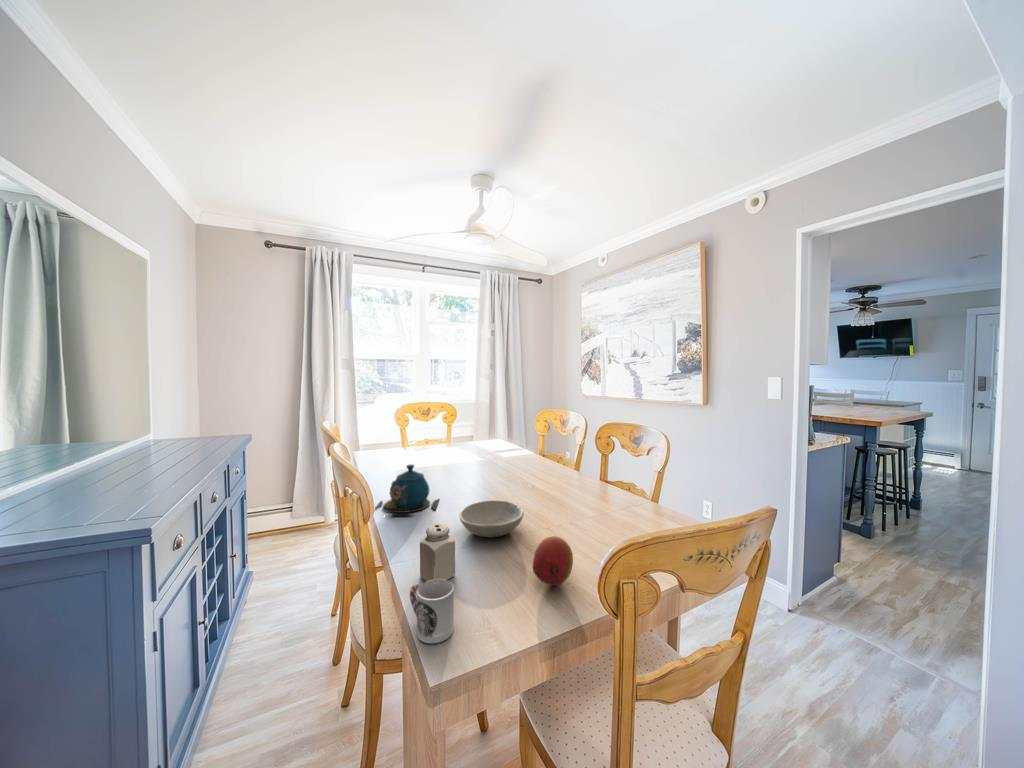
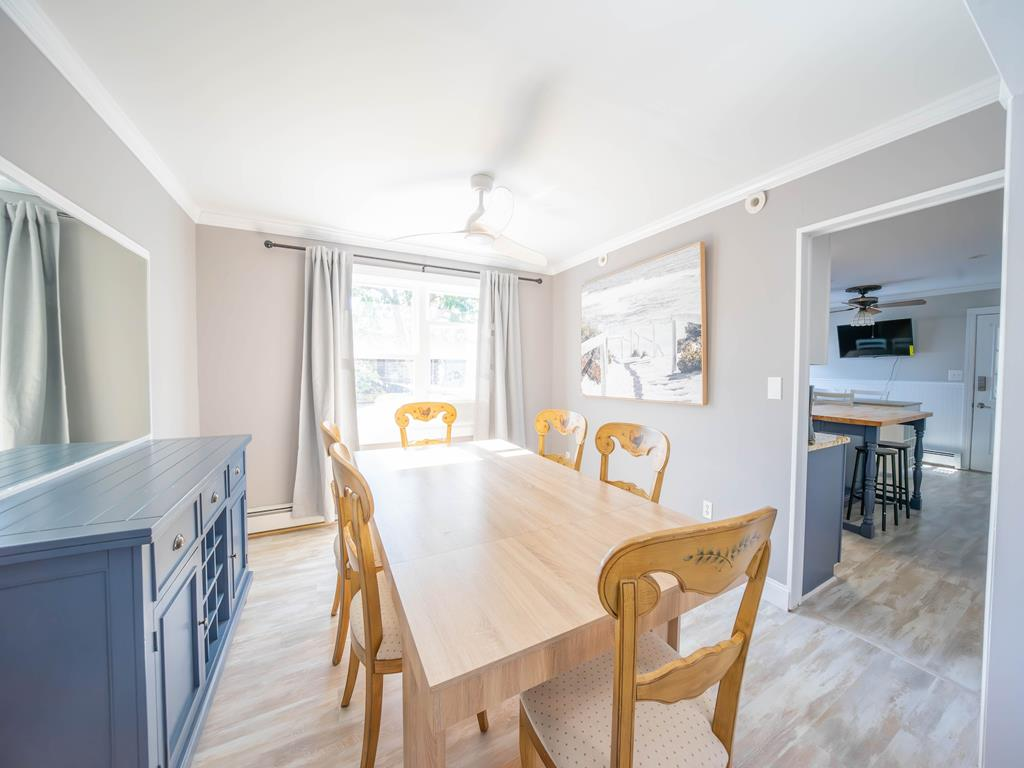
- bowl (491, 520)
- teapot (407, 485)
- salt shaker (437, 551)
- fruit (552, 560)
- cup (429, 607)
